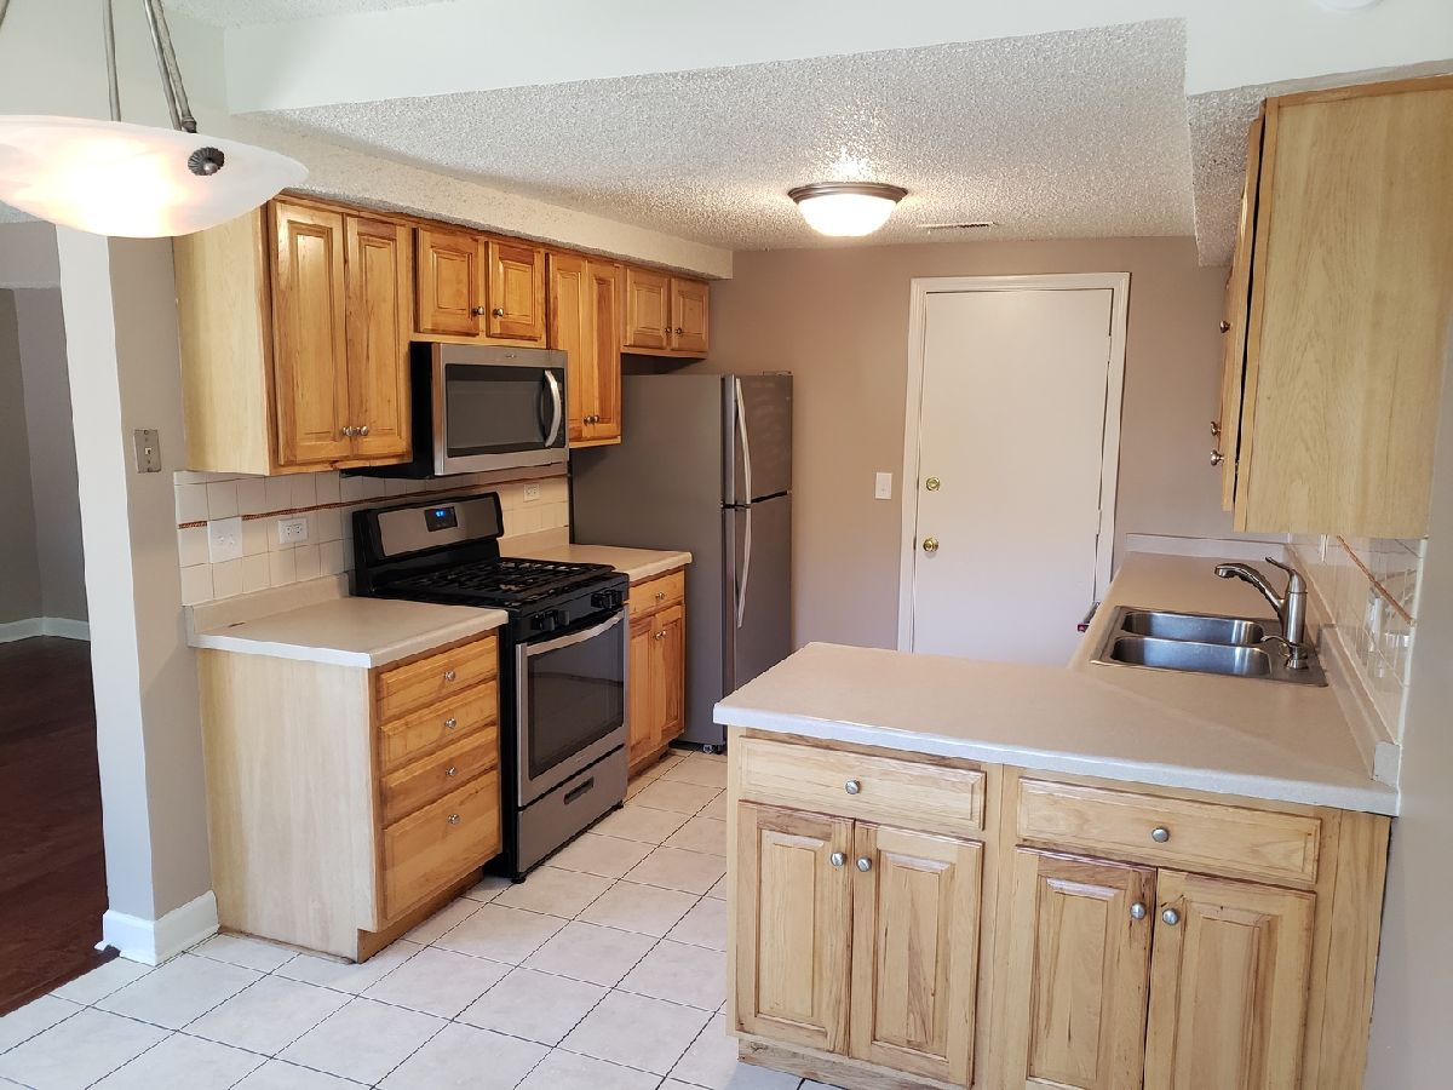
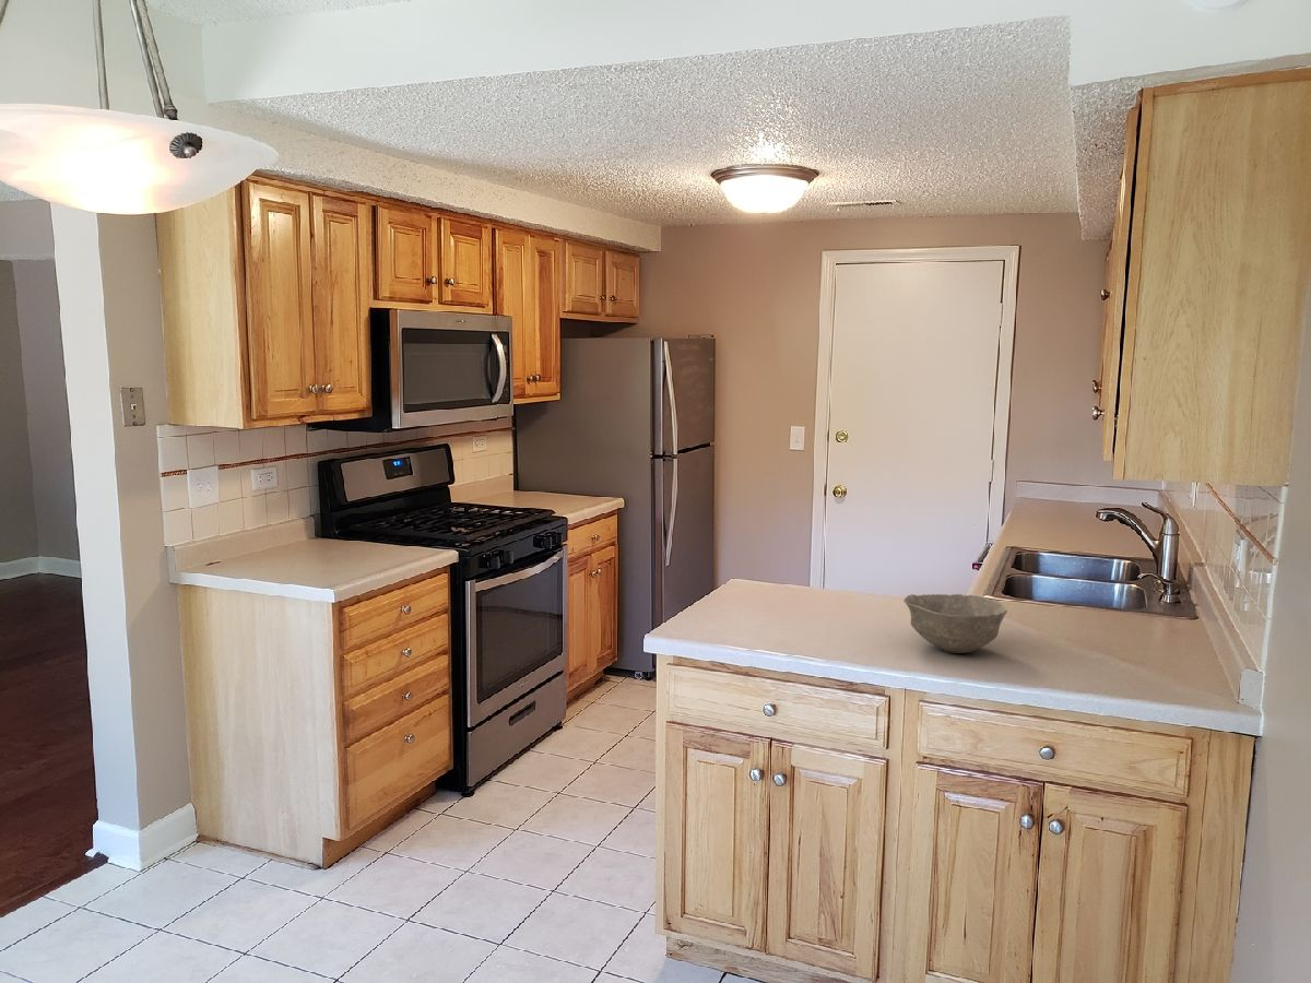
+ bowl (953, 625)
